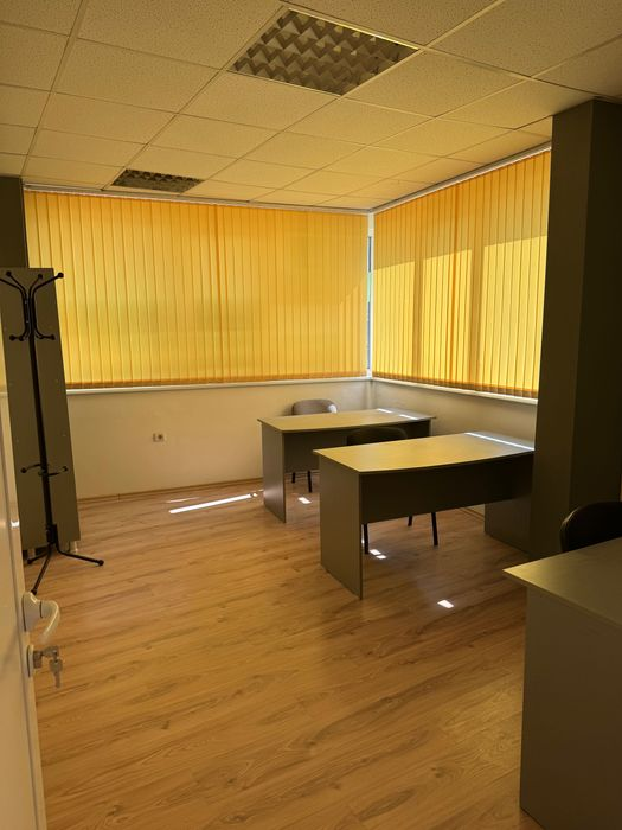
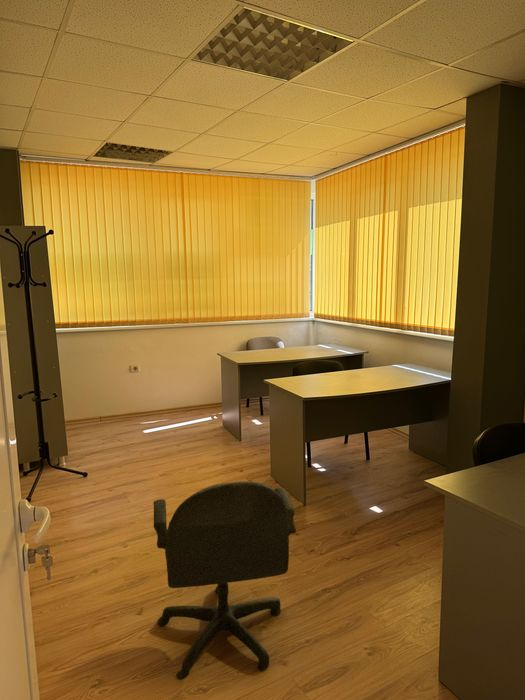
+ office chair (221, 545)
